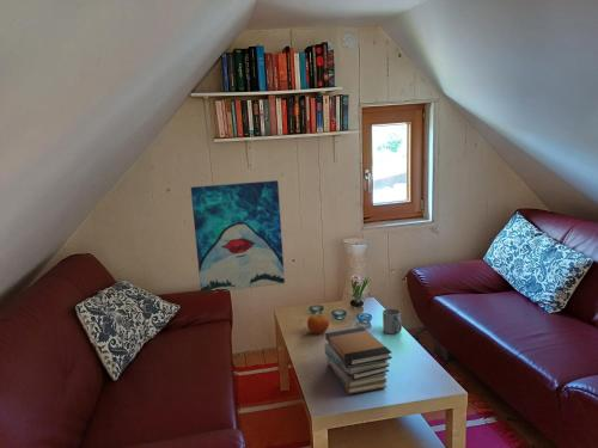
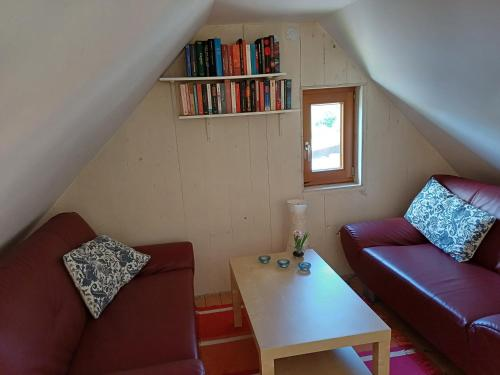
- mug (393, 321)
- wall art (238, 237)
- book stack (355, 358)
- fruit (318, 323)
